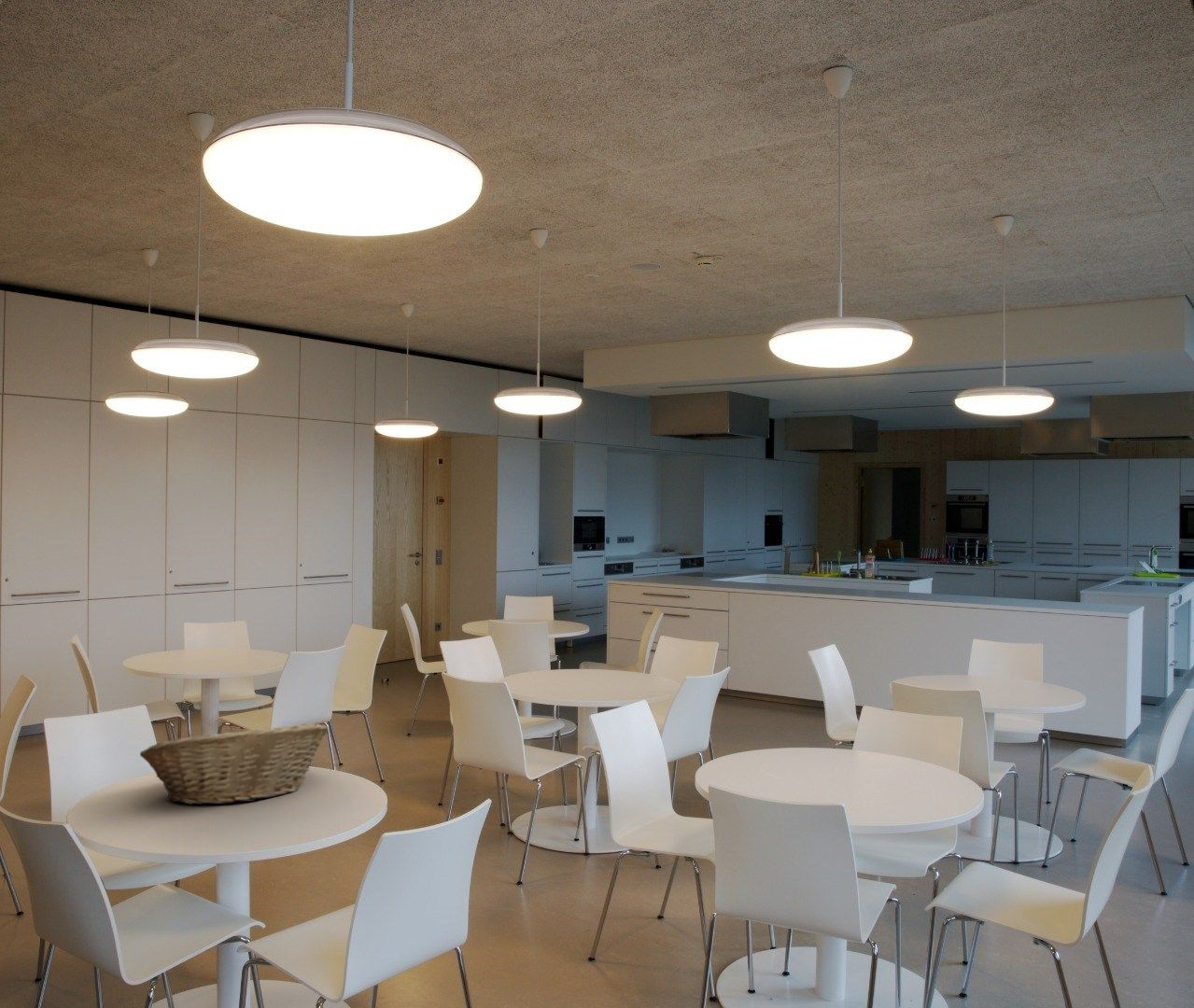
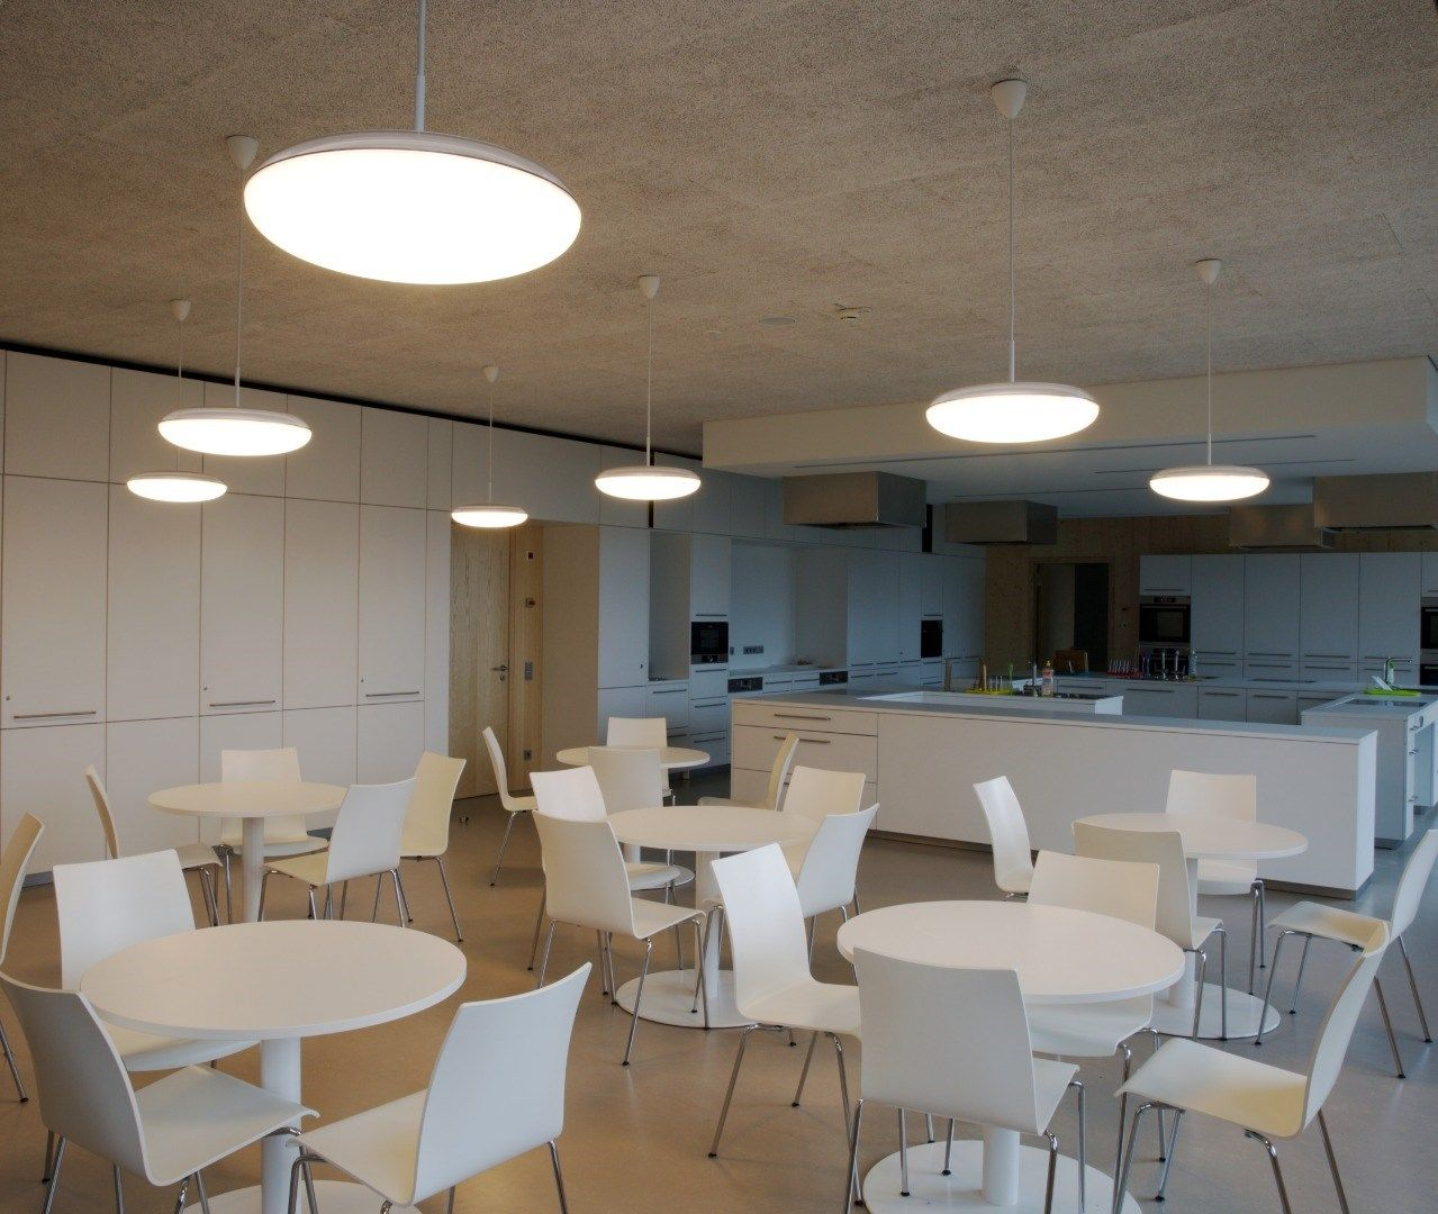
- fruit basket (237, 755)
